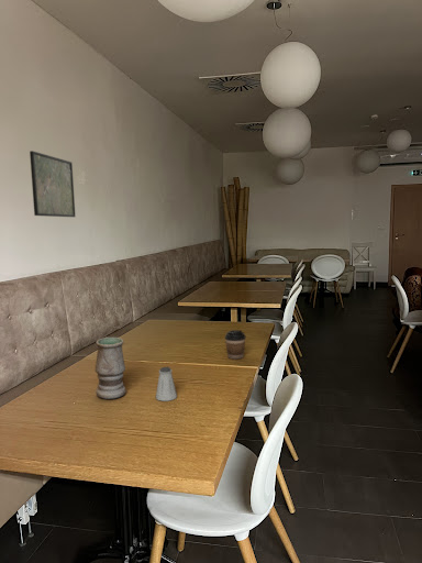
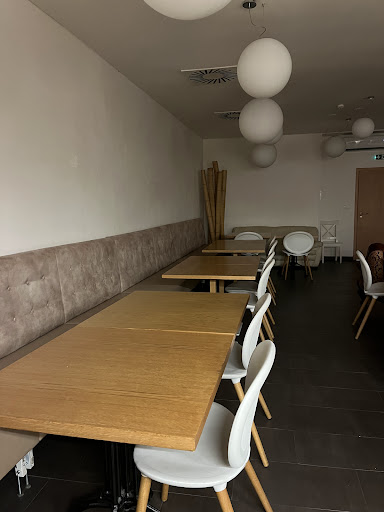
- saltshaker (165, 383)
- vase (110, 367)
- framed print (54, 187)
- coffee cup (235, 343)
